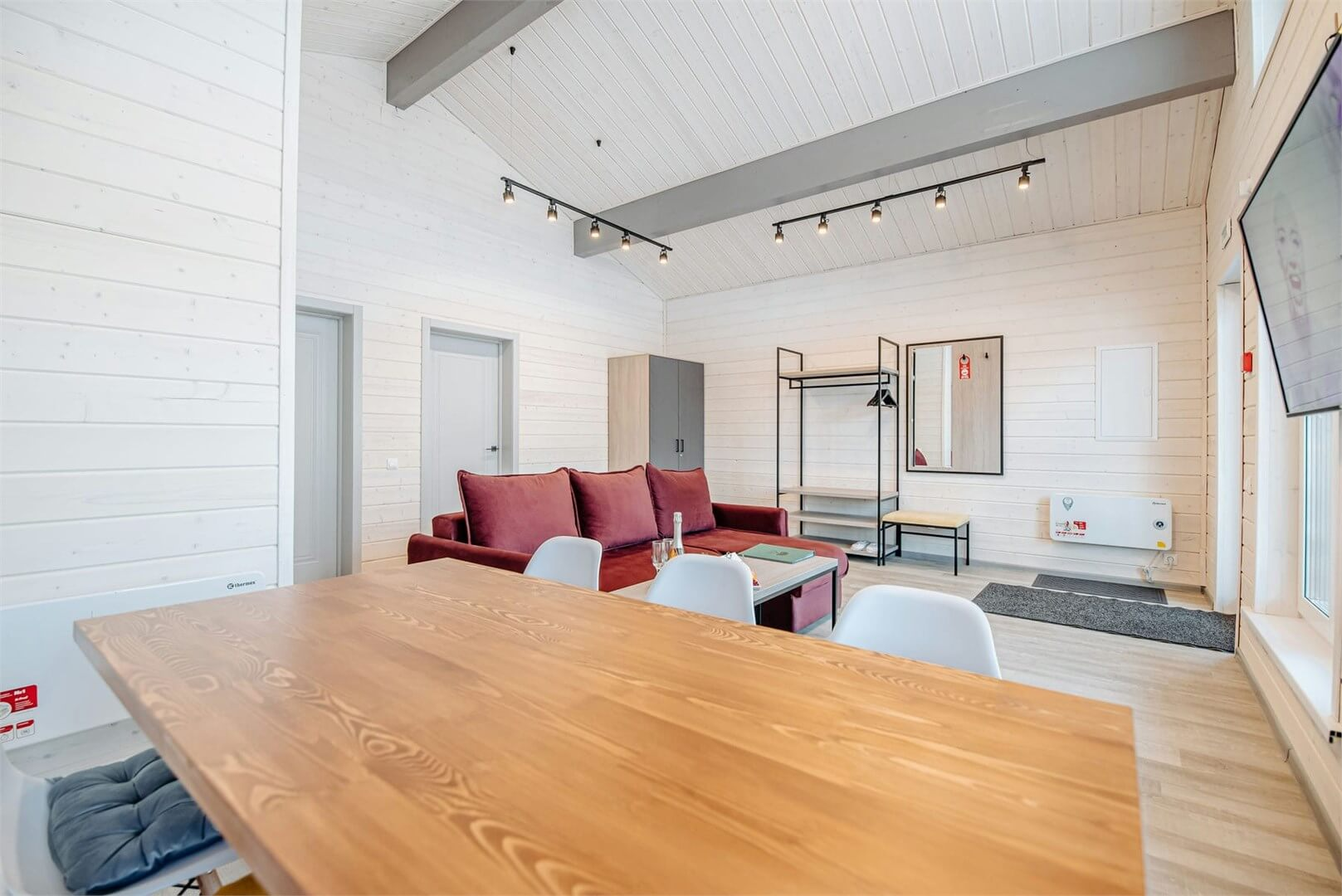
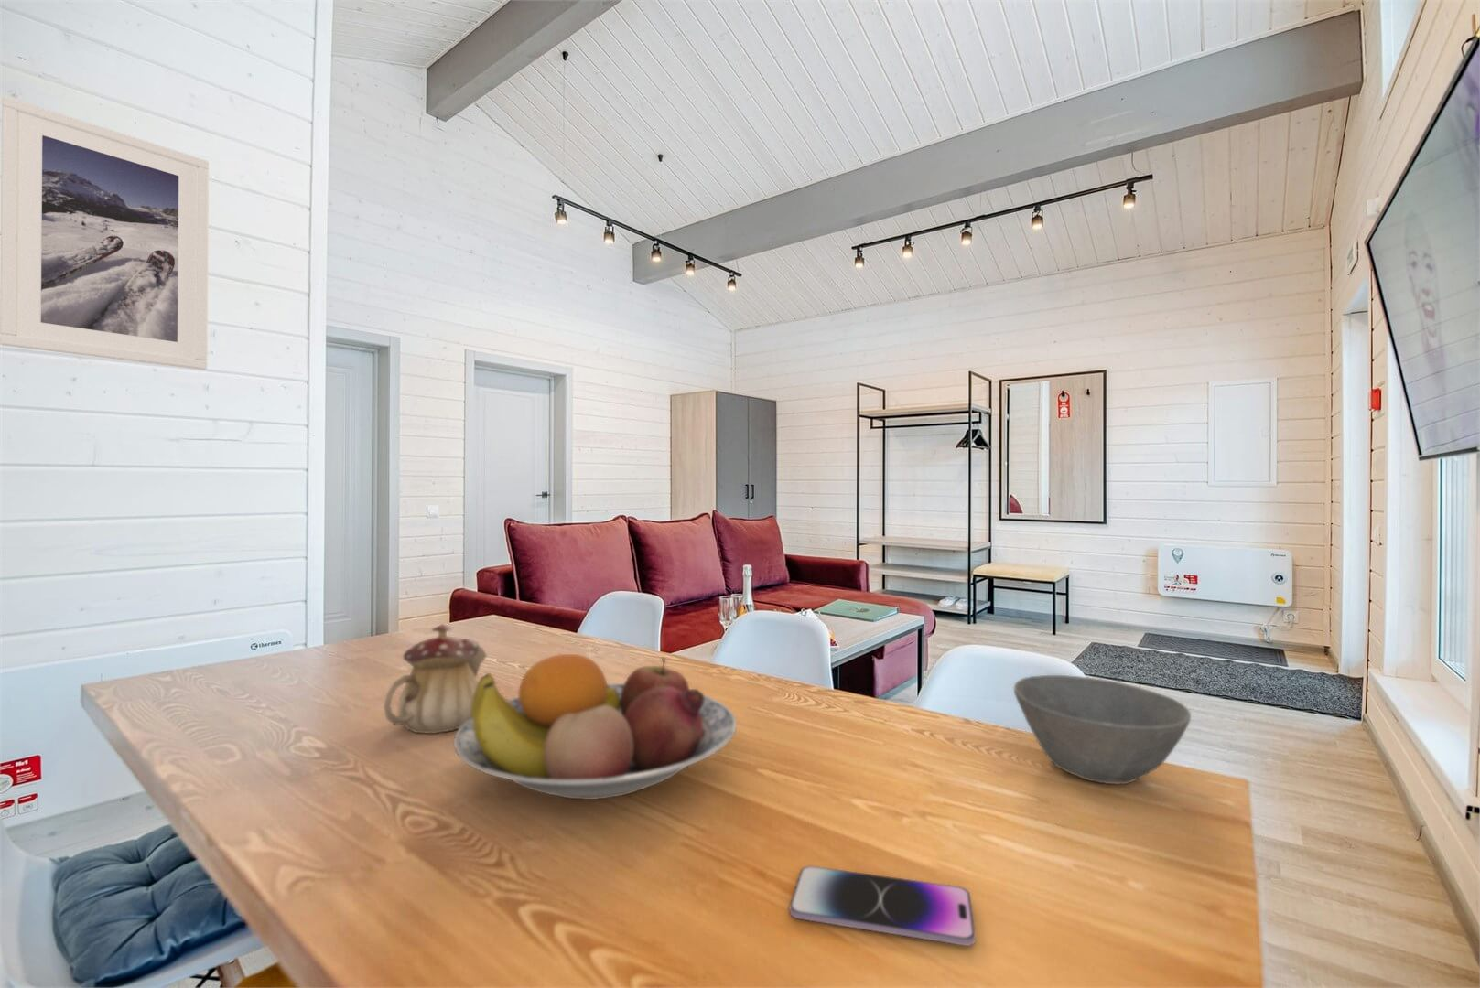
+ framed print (112, 245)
+ bowl (1097, 733)
+ smartphone (880, 902)
+ teapot (437, 674)
+ fruit bowl (601, 711)
